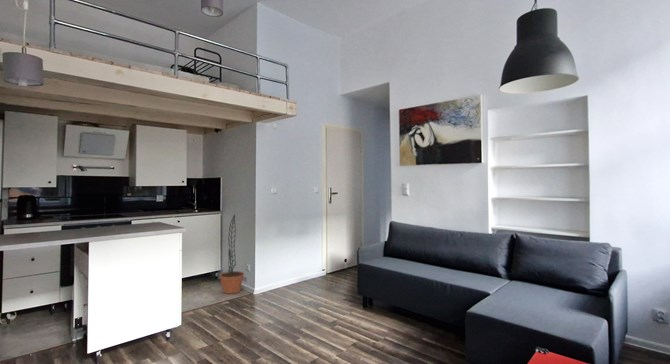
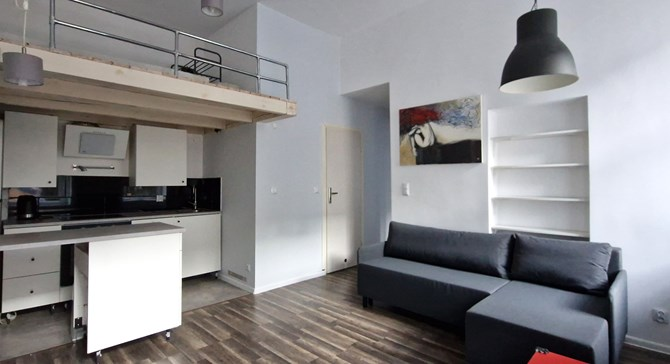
- decorative plant (232, 252)
